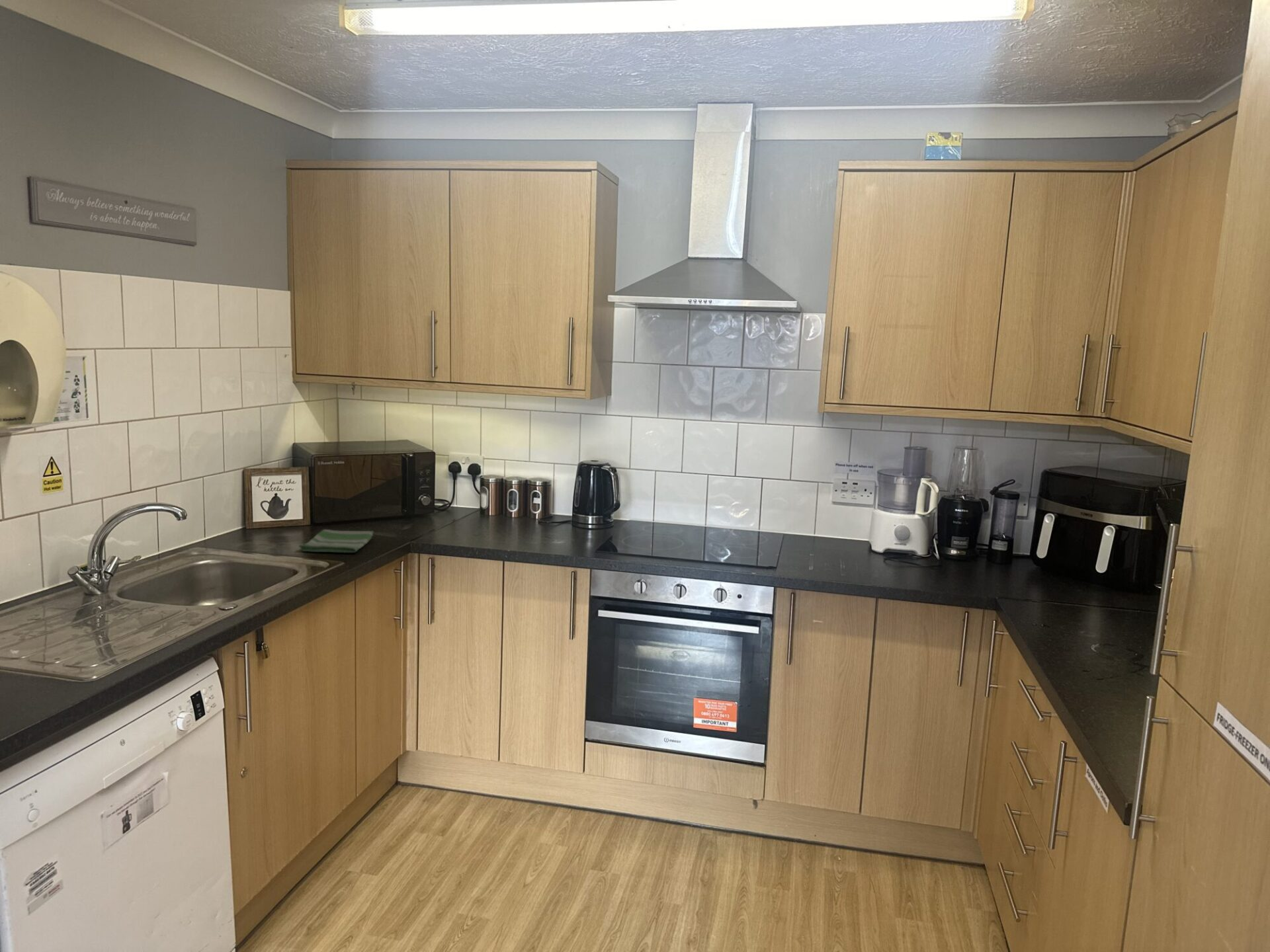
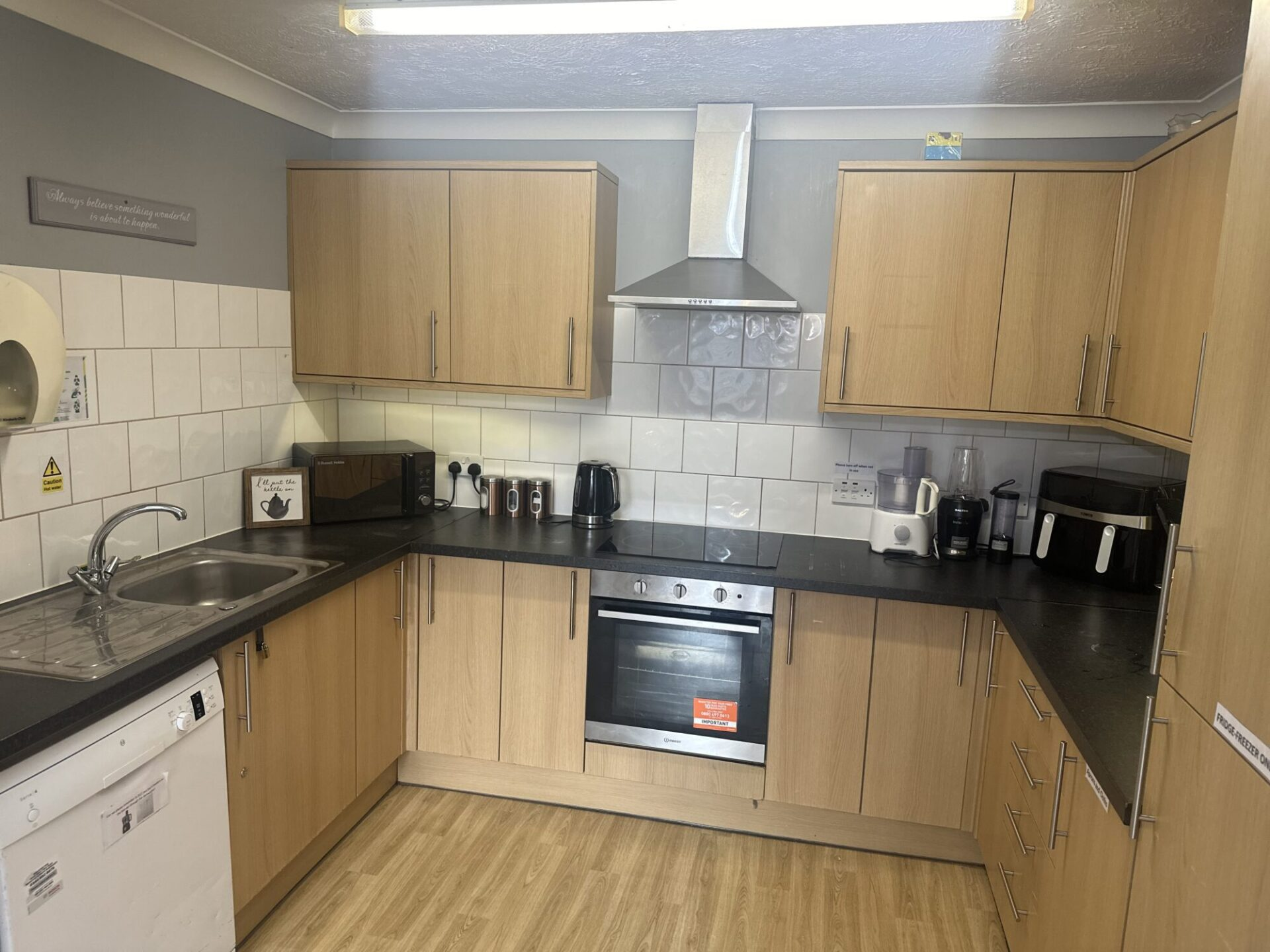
- dish towel (338, 540)
